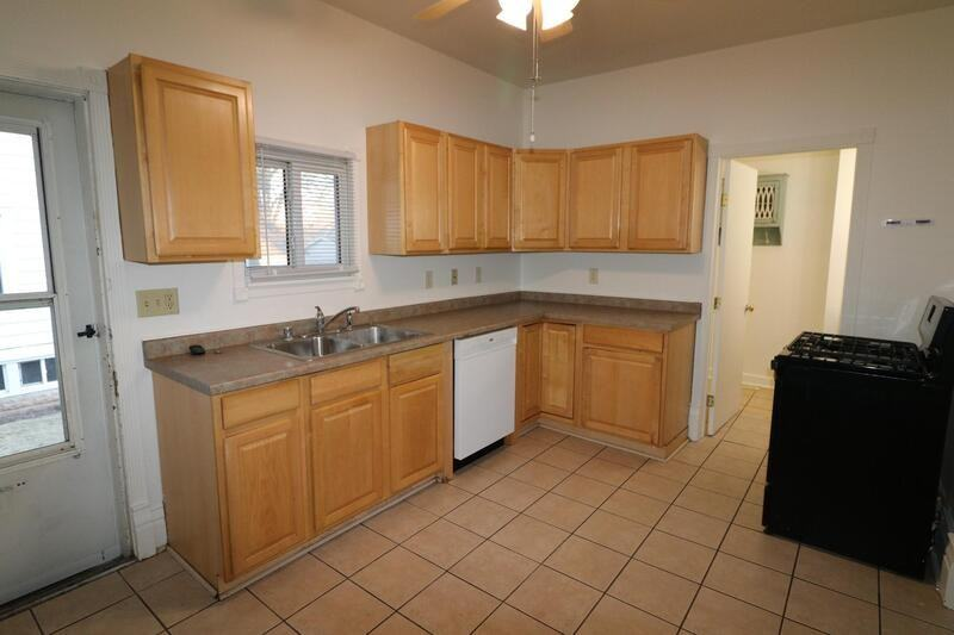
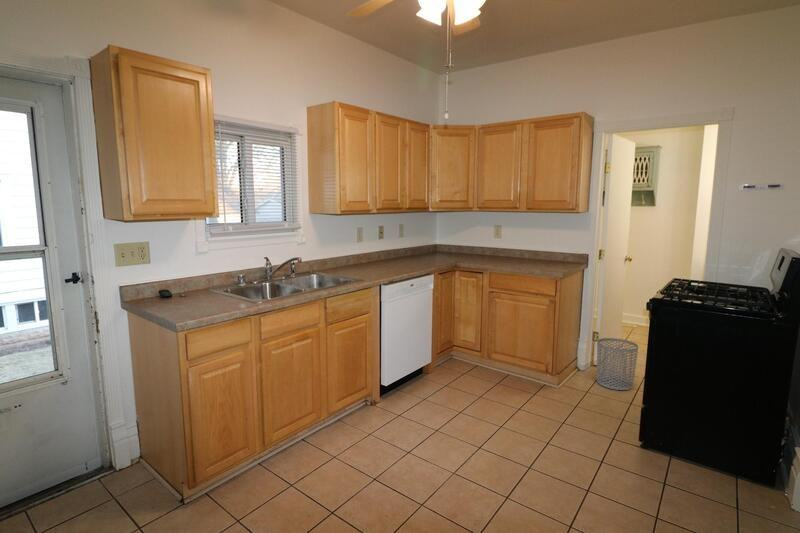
+ waste bin (615, 363)
